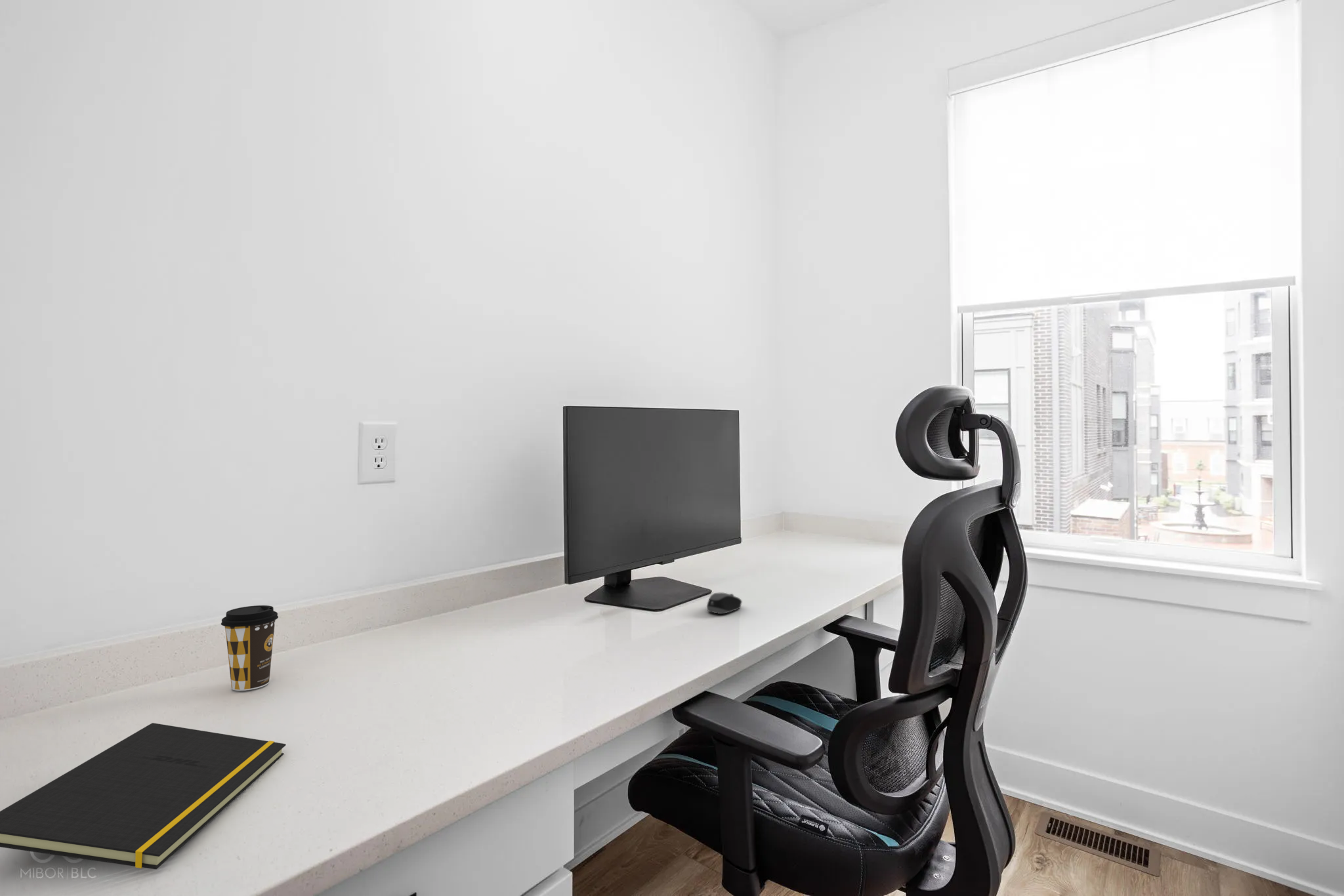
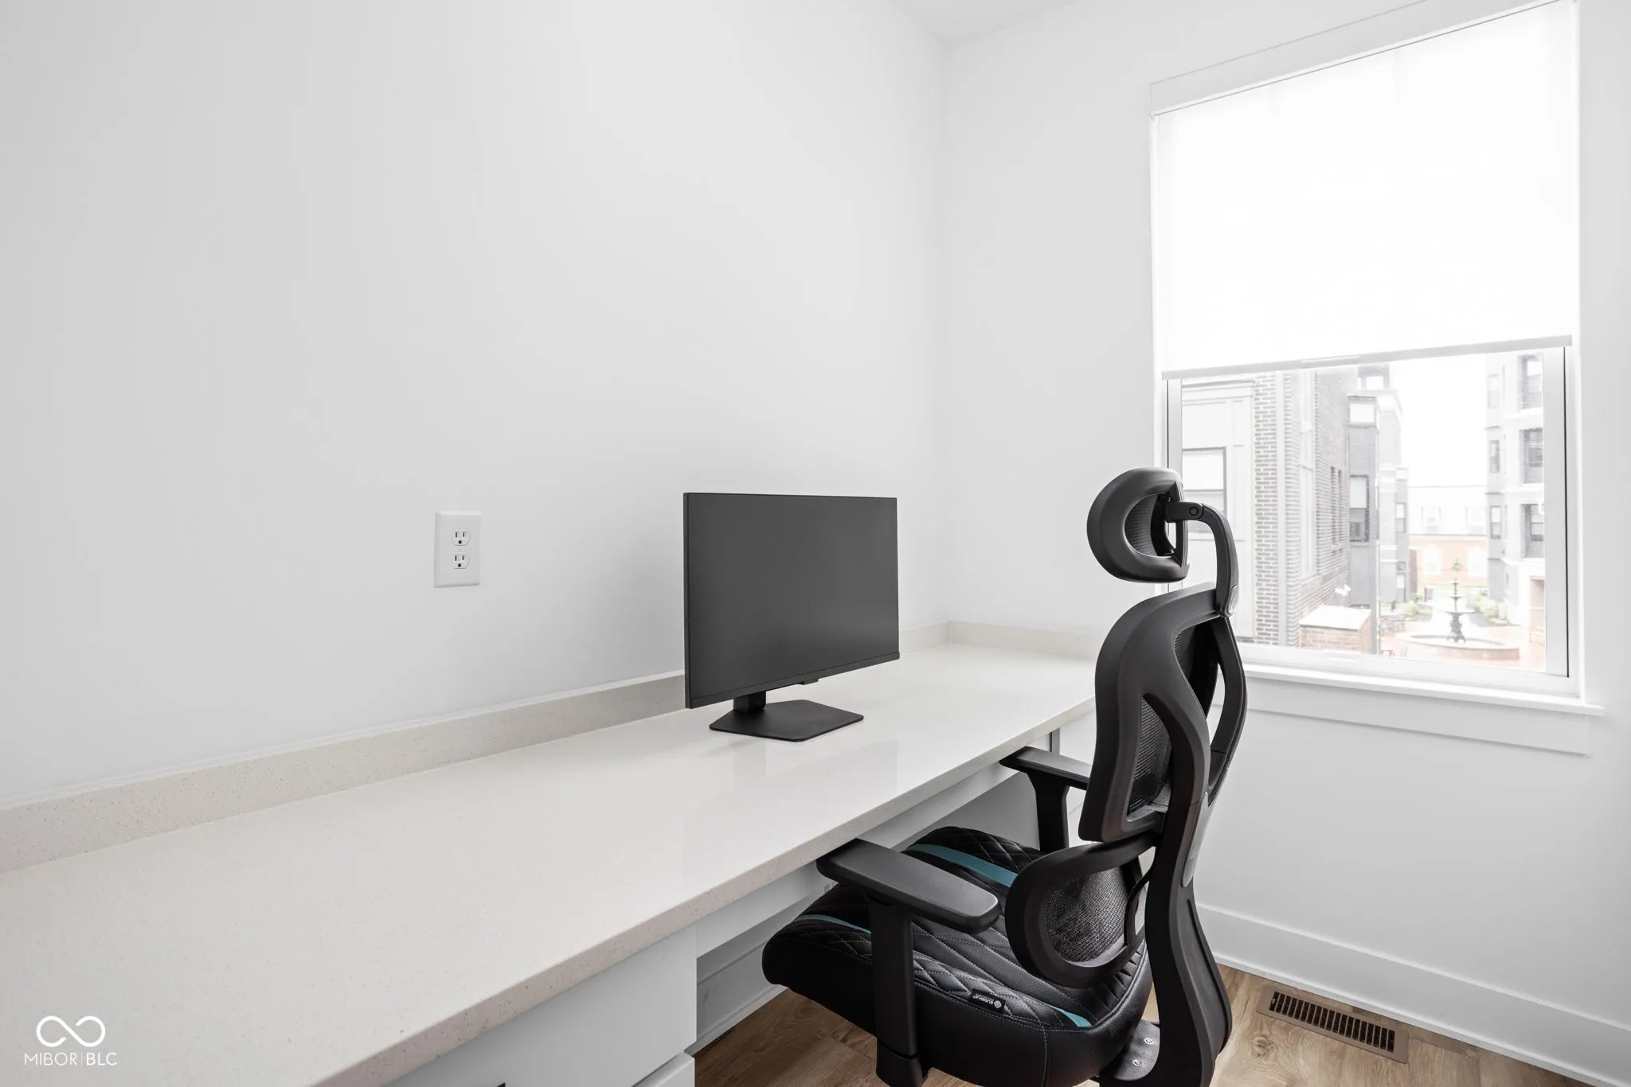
- coffee cup (250, 647)
- computer mouse (724, 601)
- notepad (154, 784)
